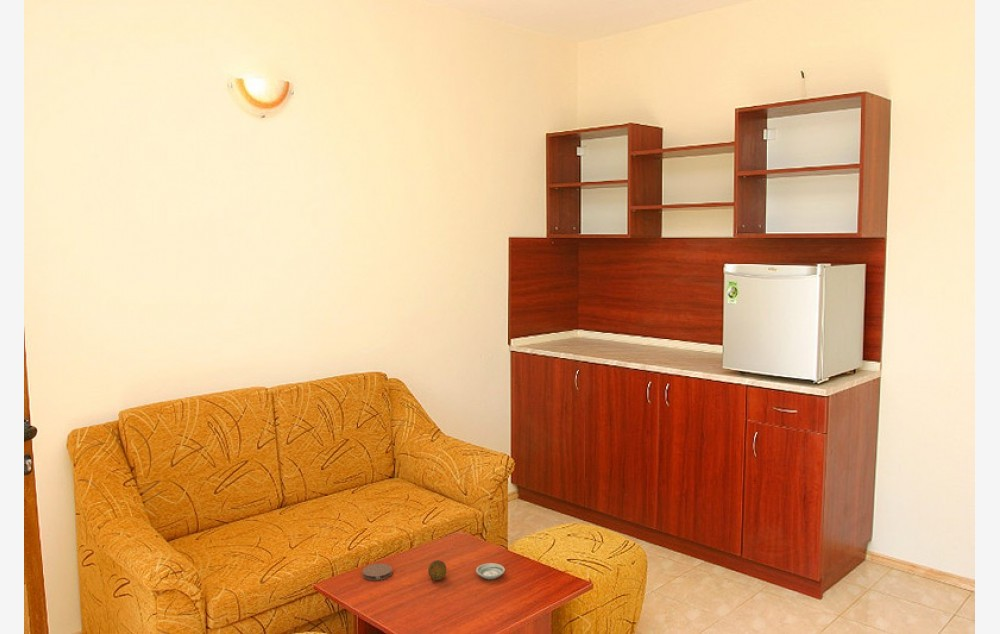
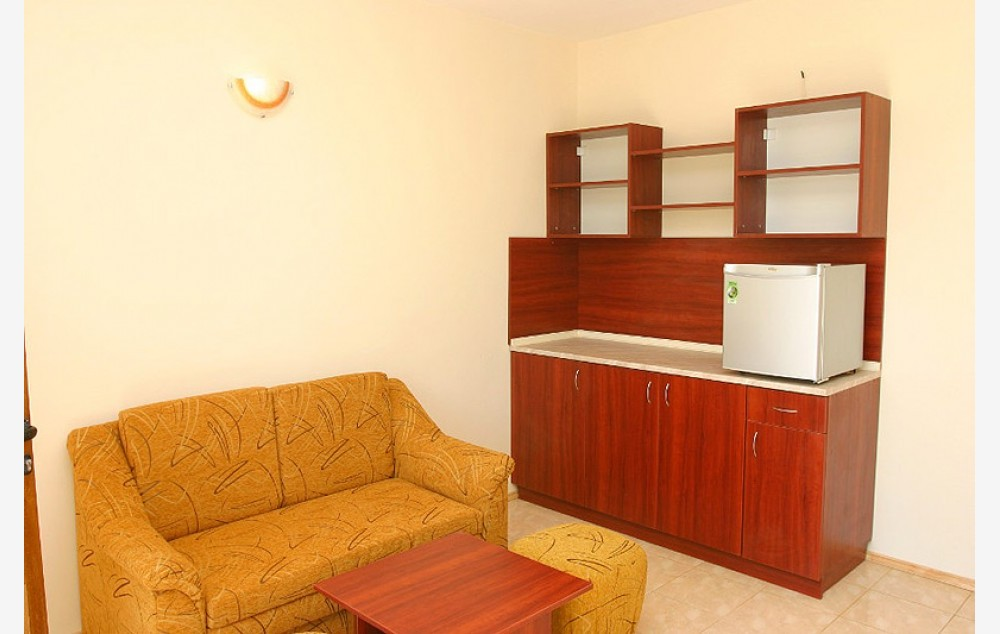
- fruit (437, 570)
- saucer (490, 572)
- coaster (377, 571)
